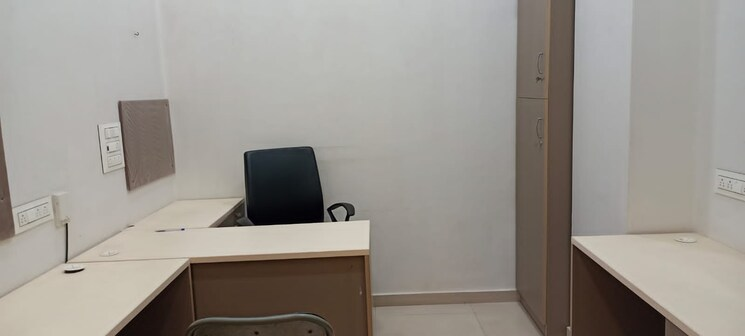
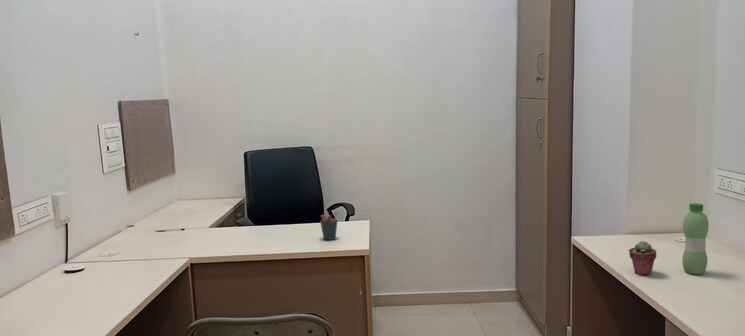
+ potted succulent (642, 256)
+ water bottle (695, 238)
+ pen holder (328, 224)
